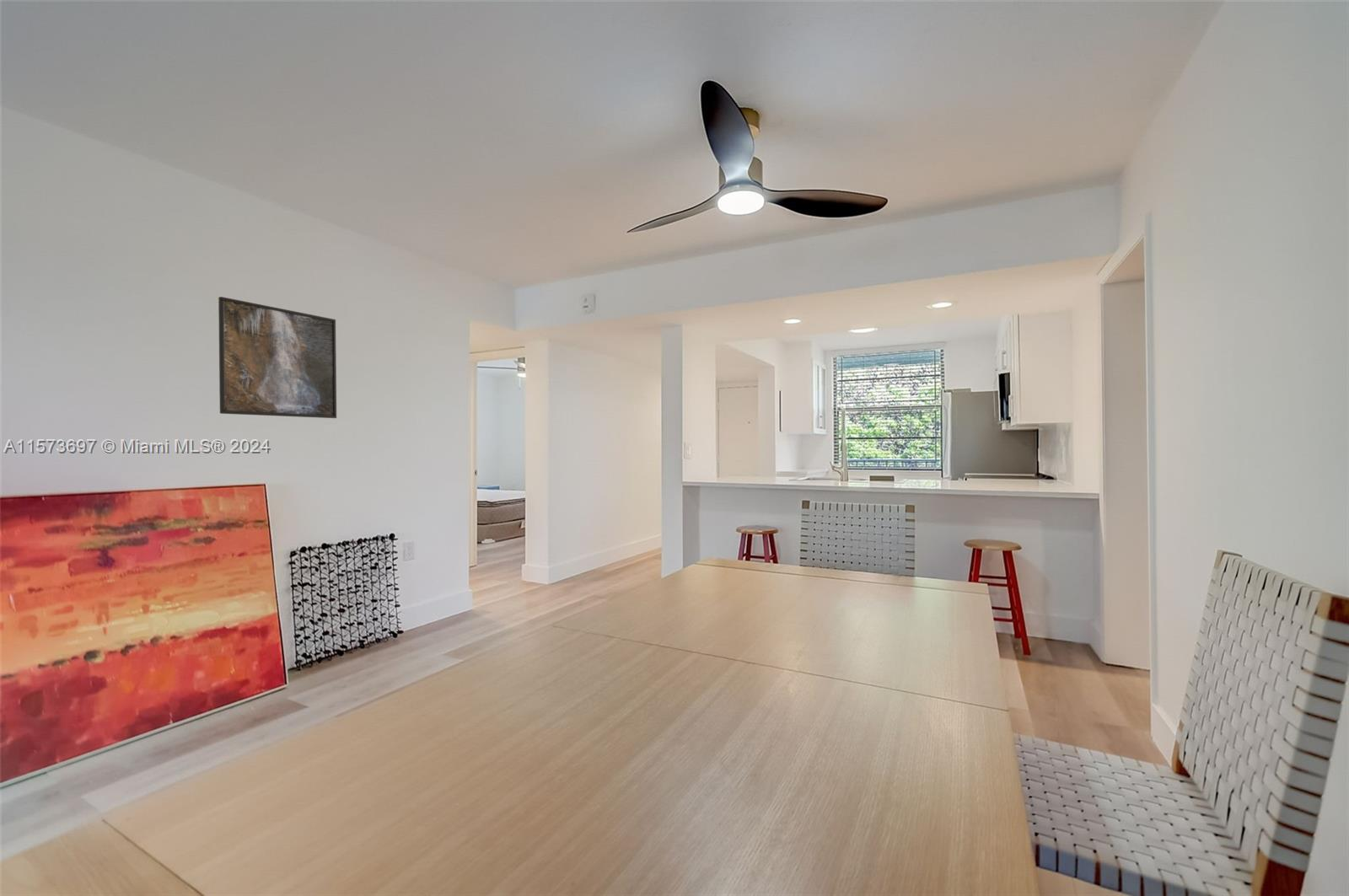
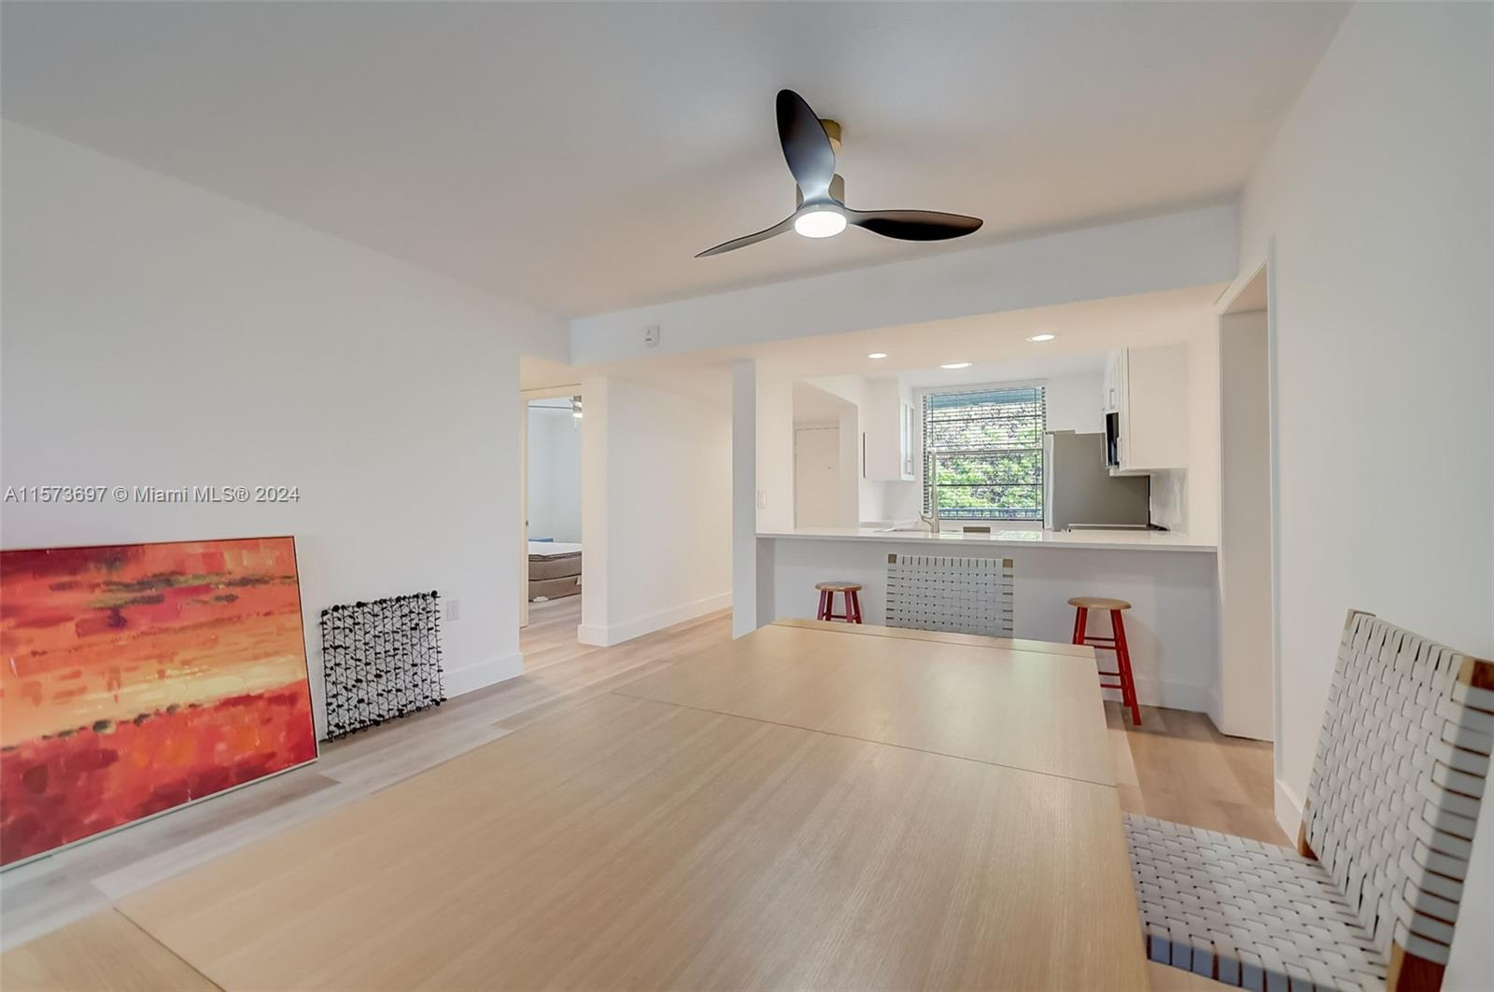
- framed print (282, 362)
